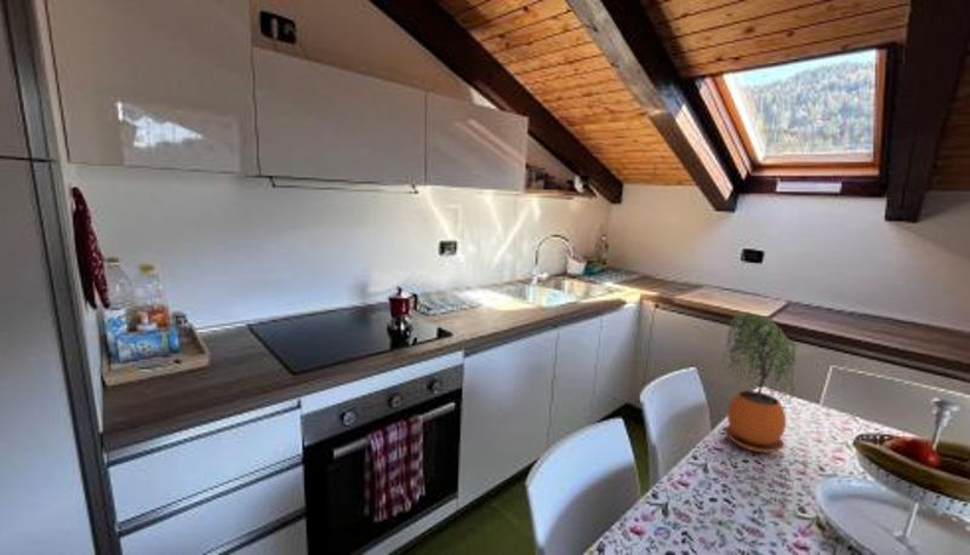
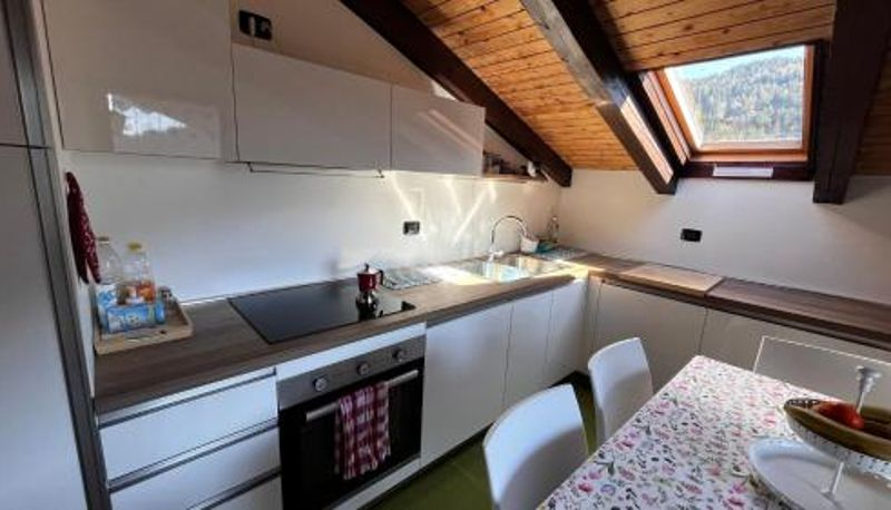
- potted plant (758, 381)
